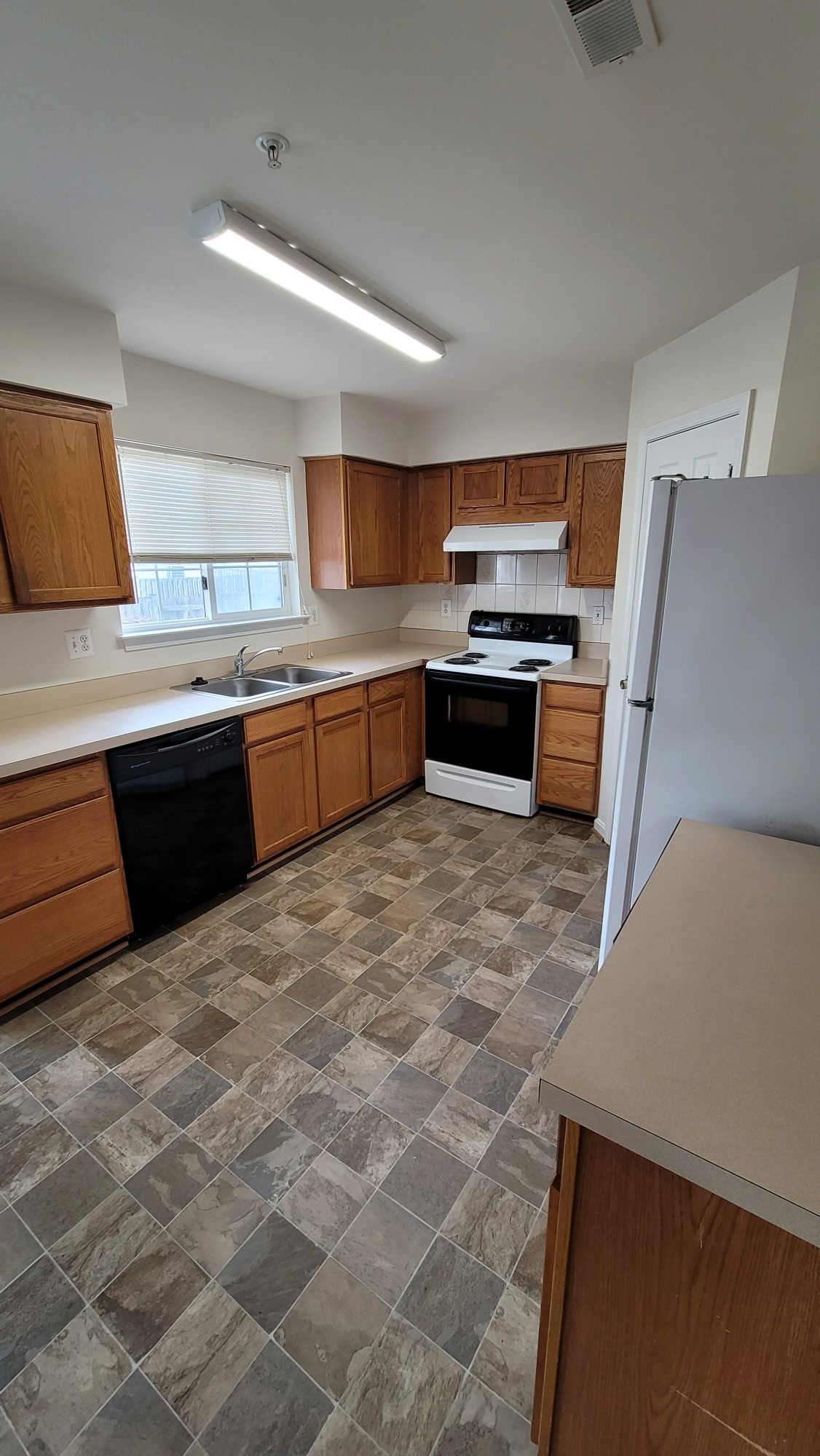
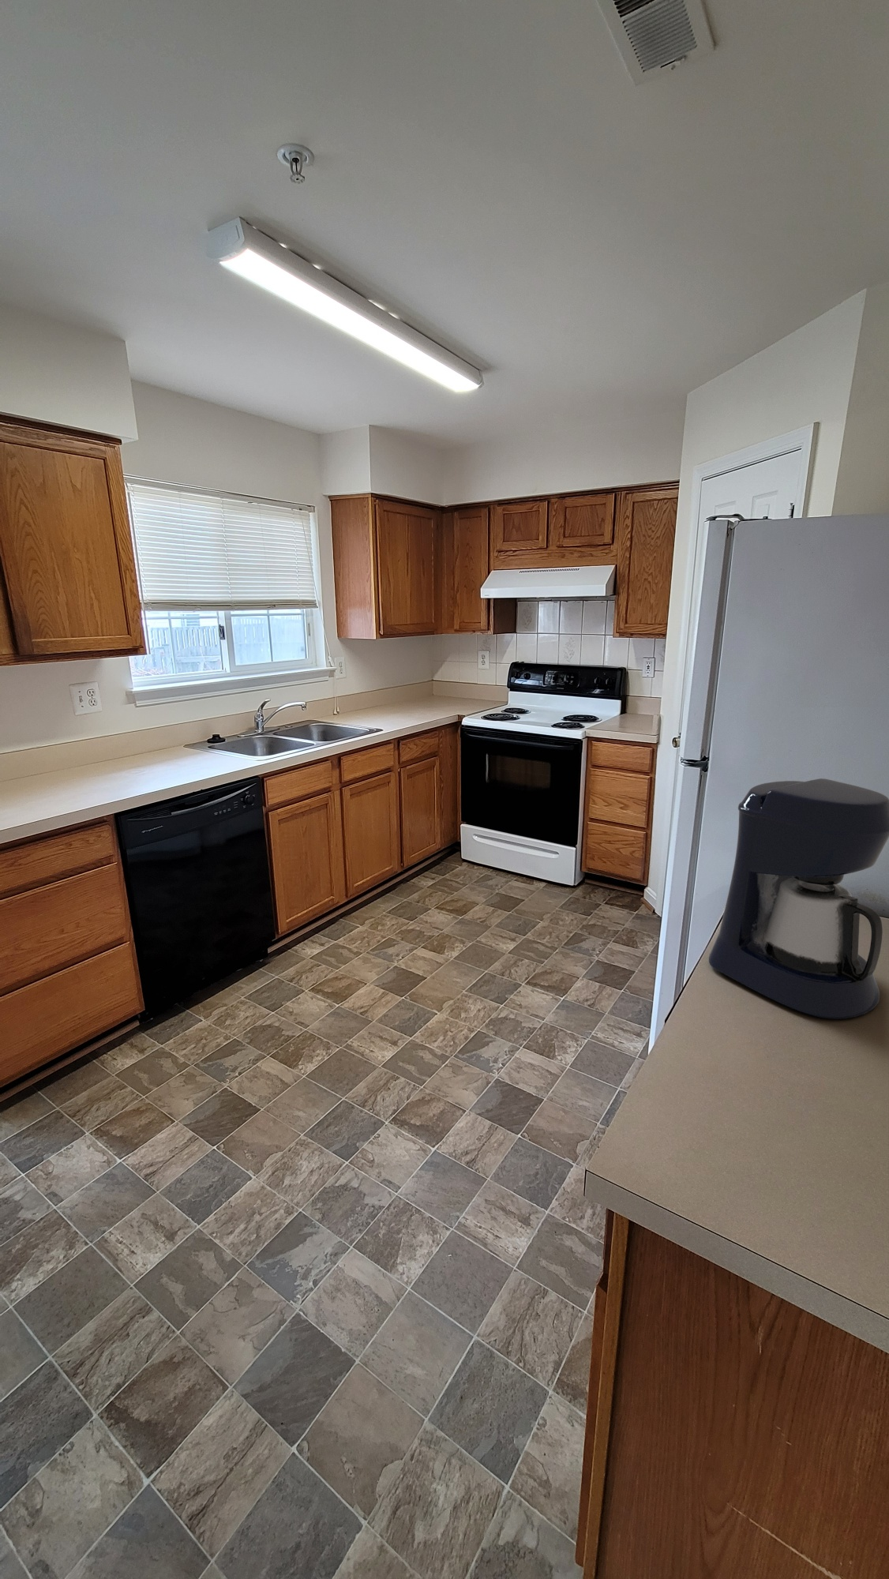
+ coffee maker (804, 884)
